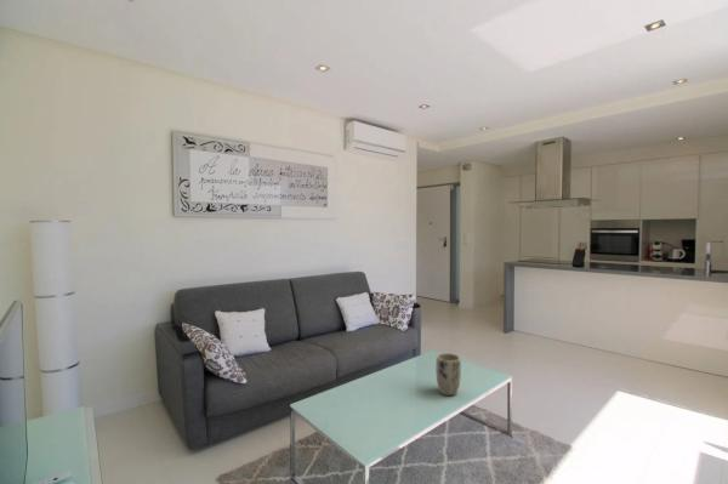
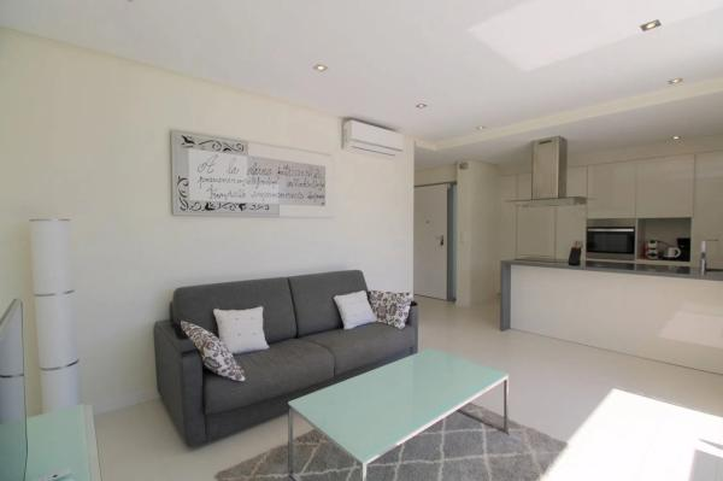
- plant pot (448, 374)
